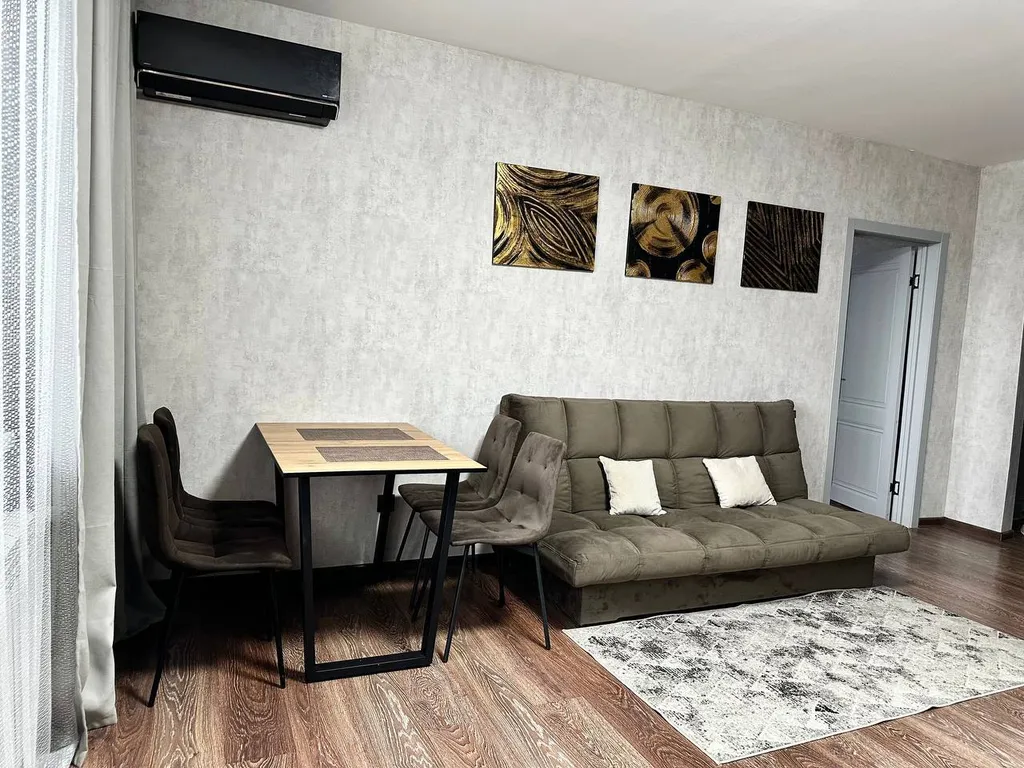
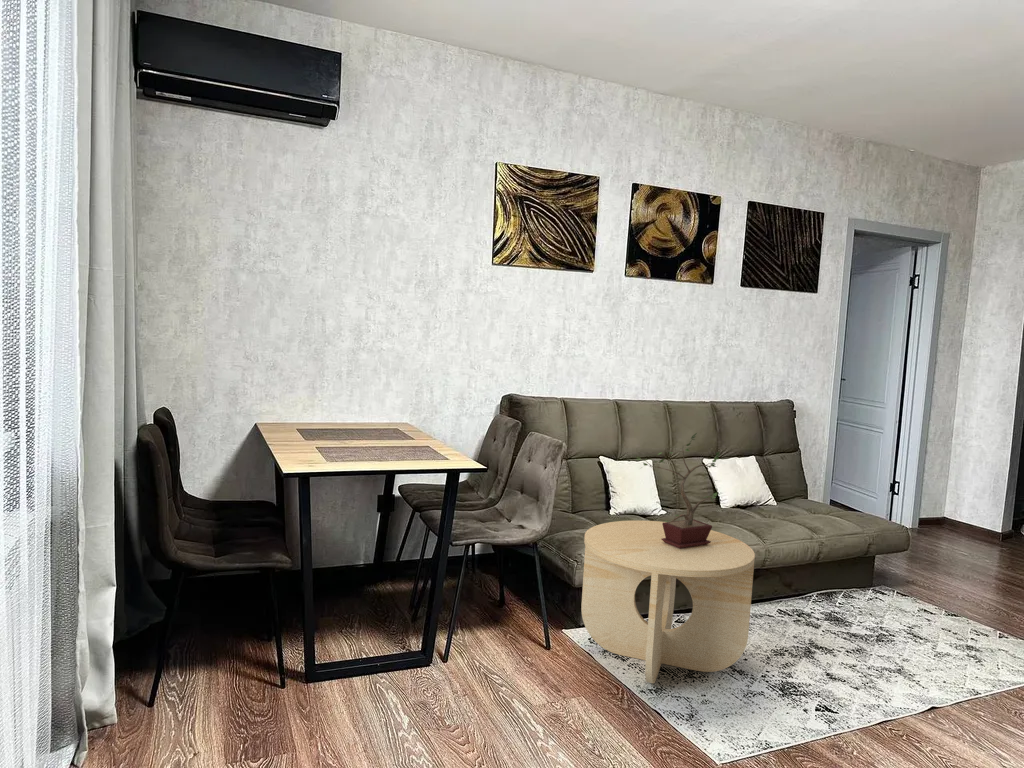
+ potted plant (680, 486)
+ side table (663, 602)
